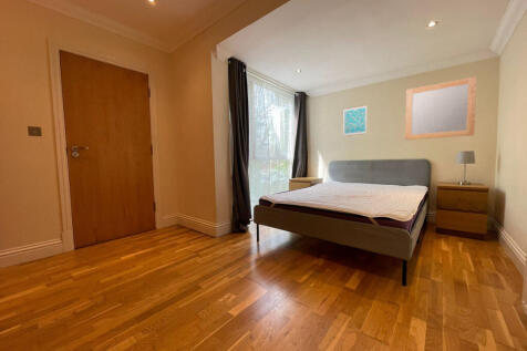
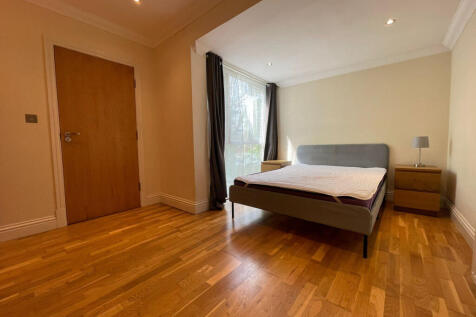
- home mirror (437, 111)
- wall art (354, 121)
